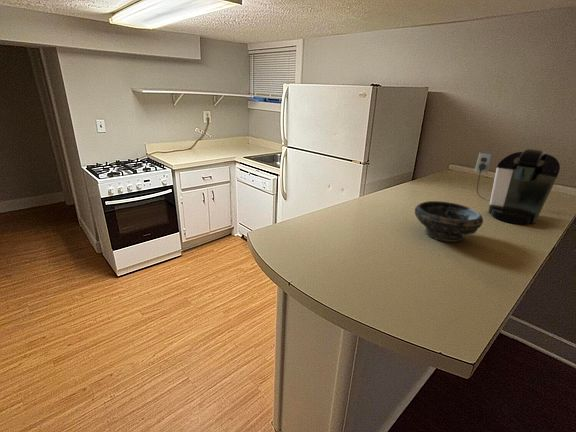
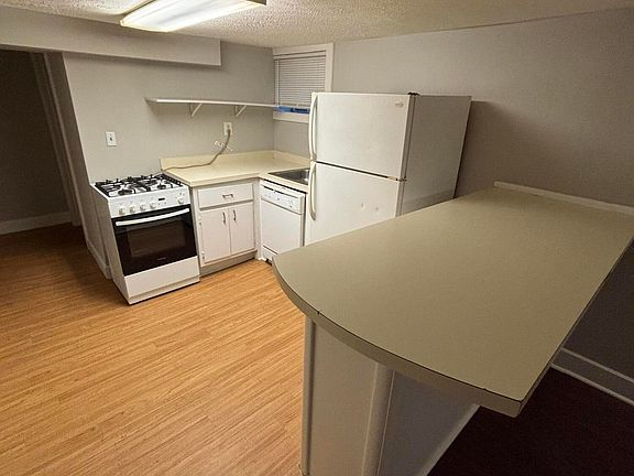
- bowl (445, 222)
- coffee maker (507, 181)
